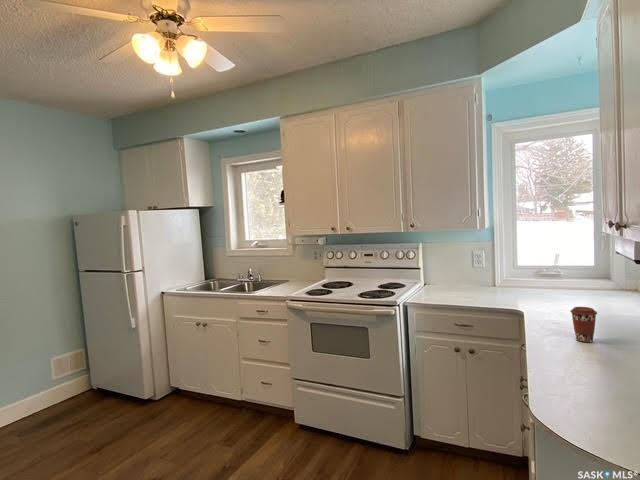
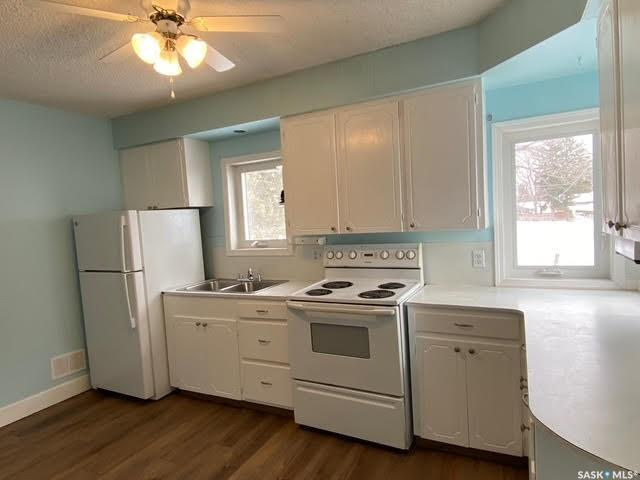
- coffee cup (583, 324)
